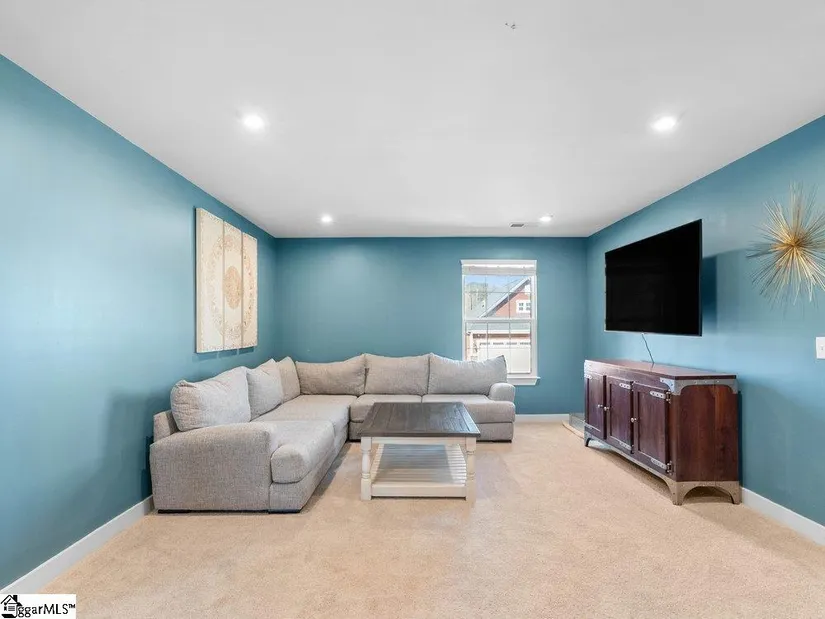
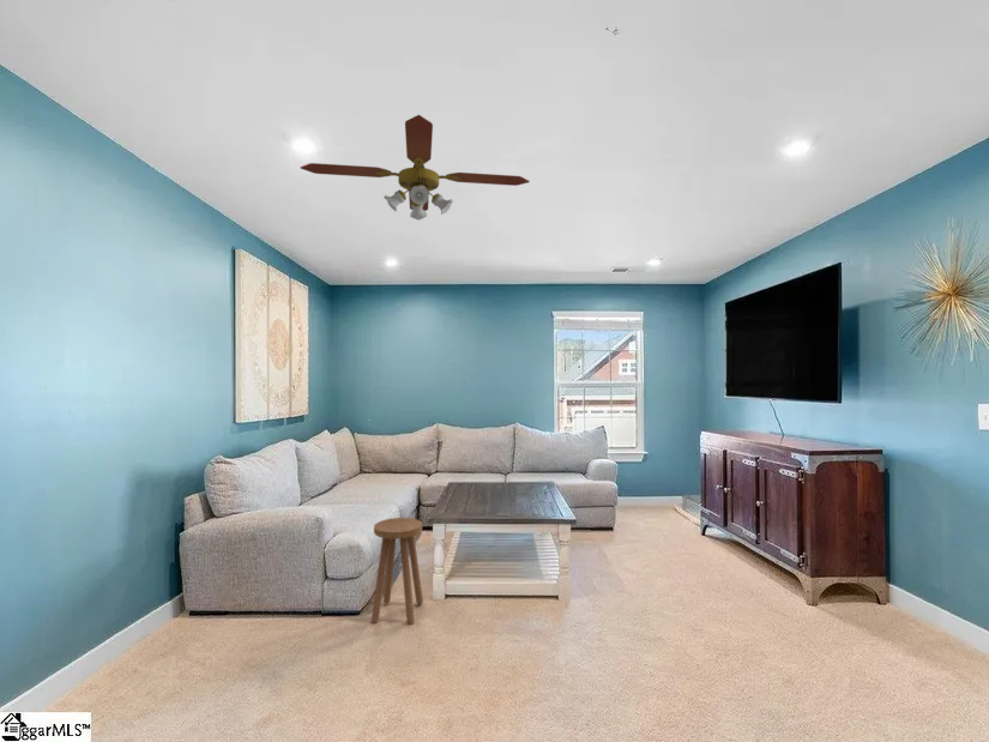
+ ceiling fan (418, 181)
+ stool (402, 566)
